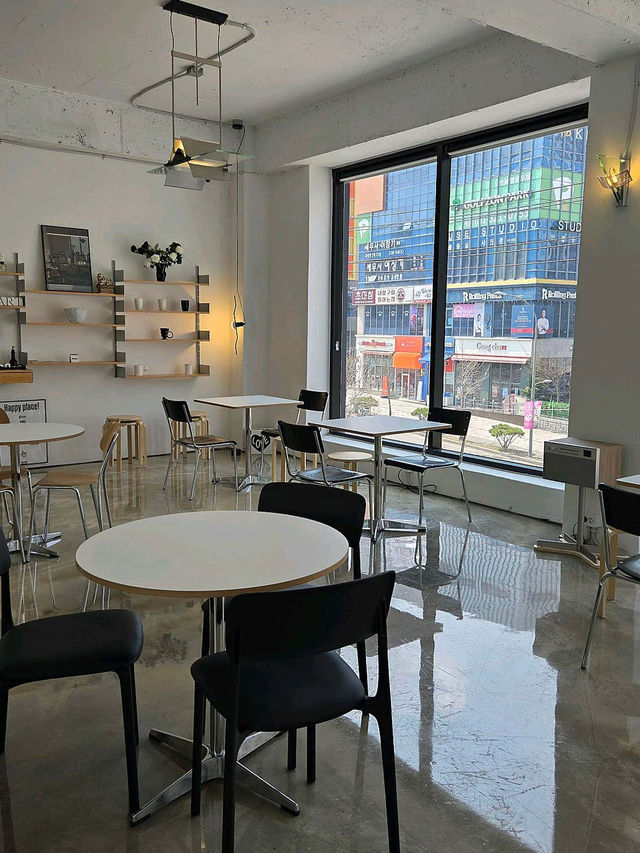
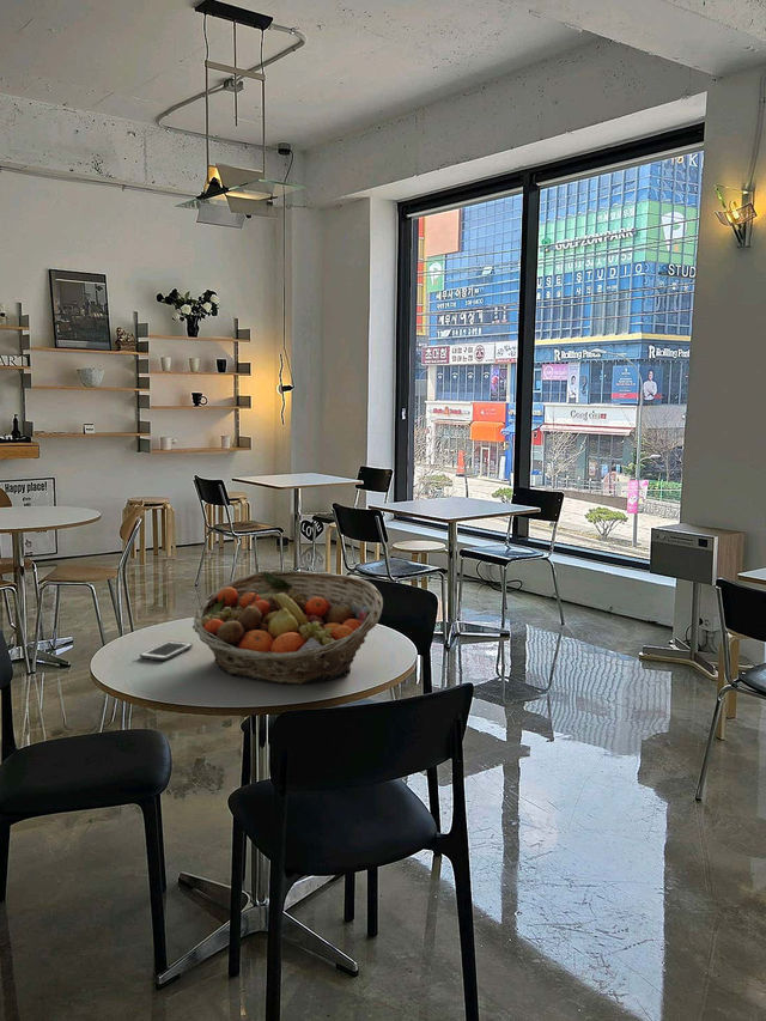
+ cell phone (166, 650)
+ fruit basket (287, 624)
